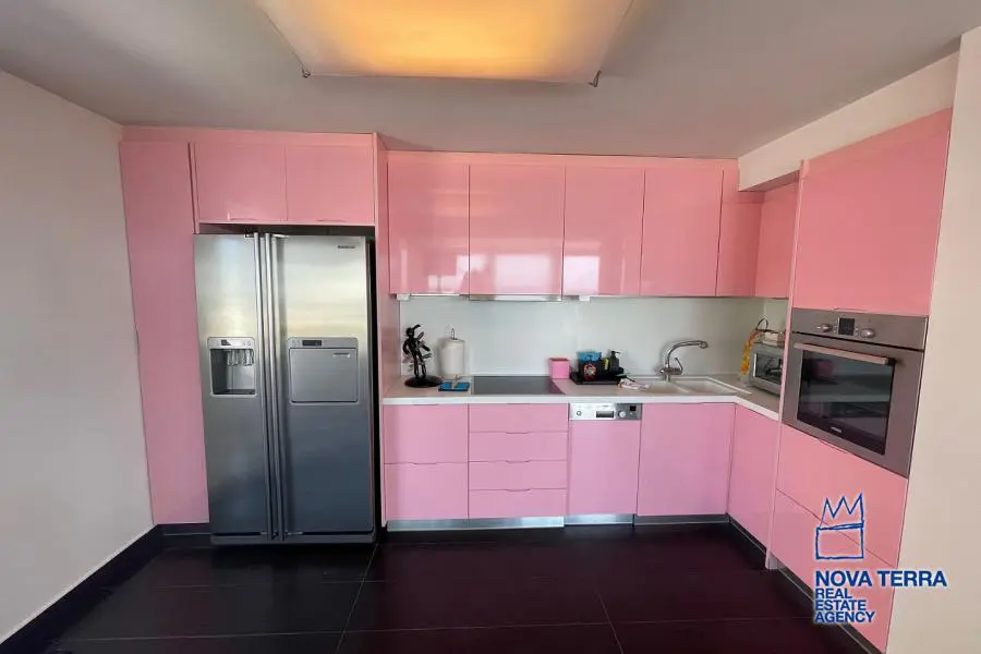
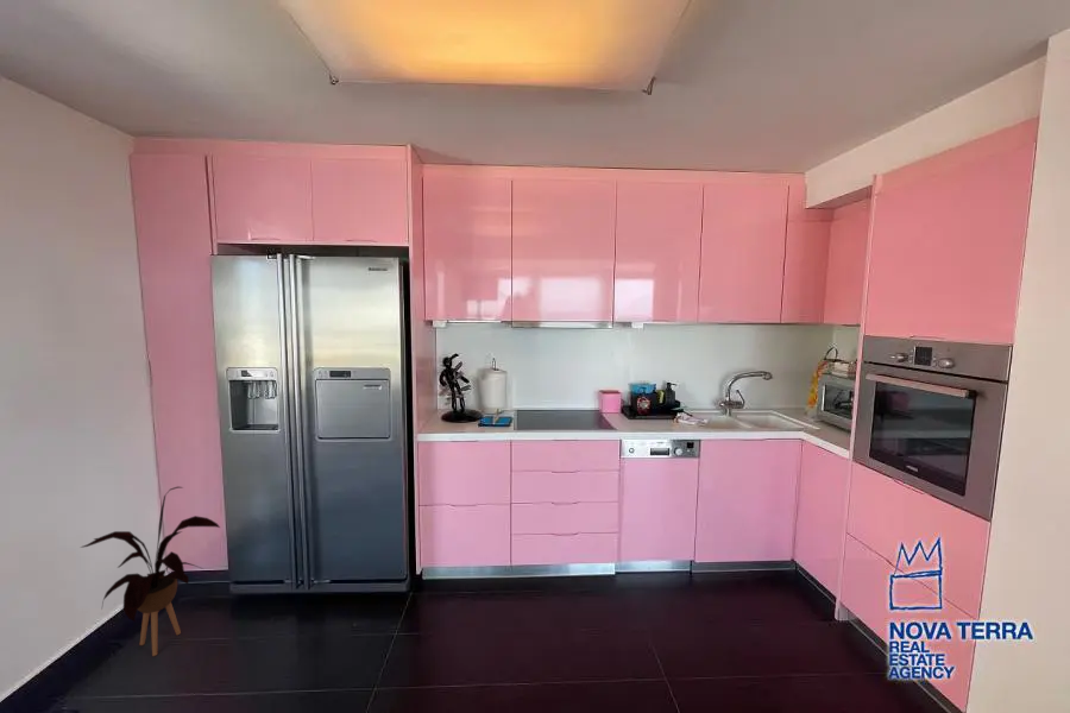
+ house plant (151, 573)
